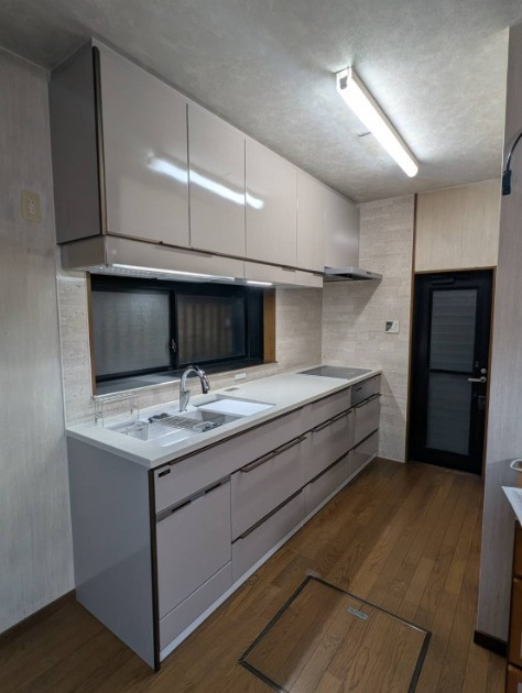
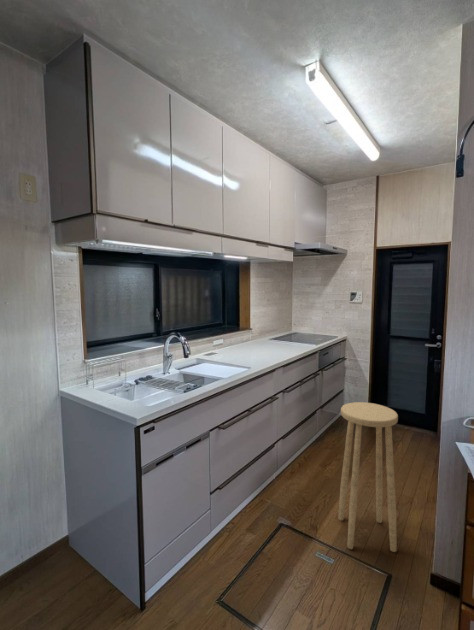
+ stool (358, 472)
